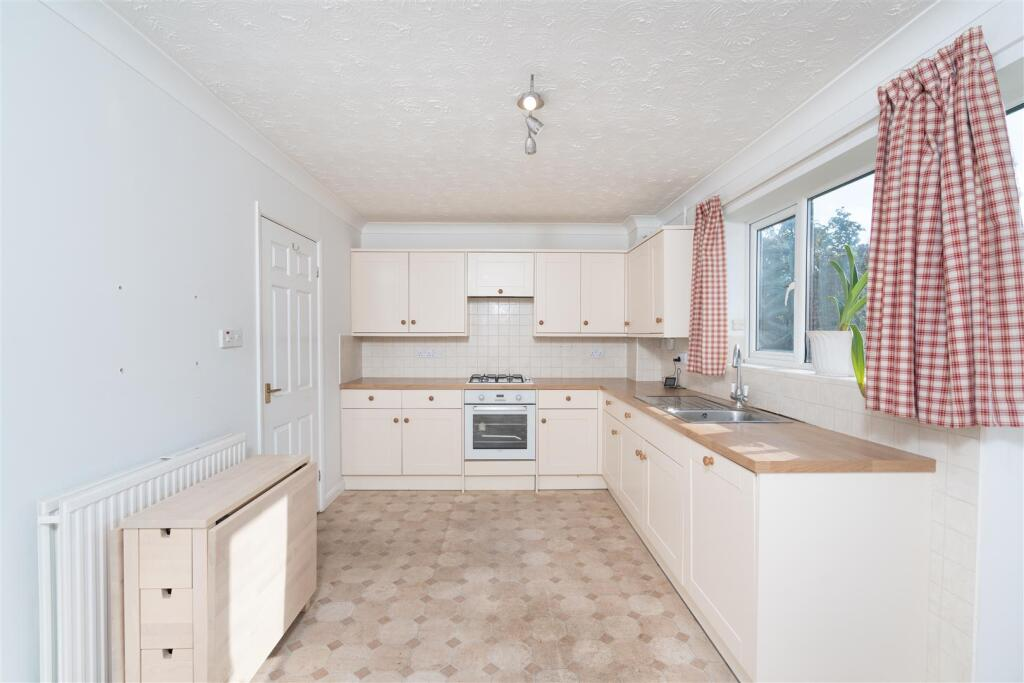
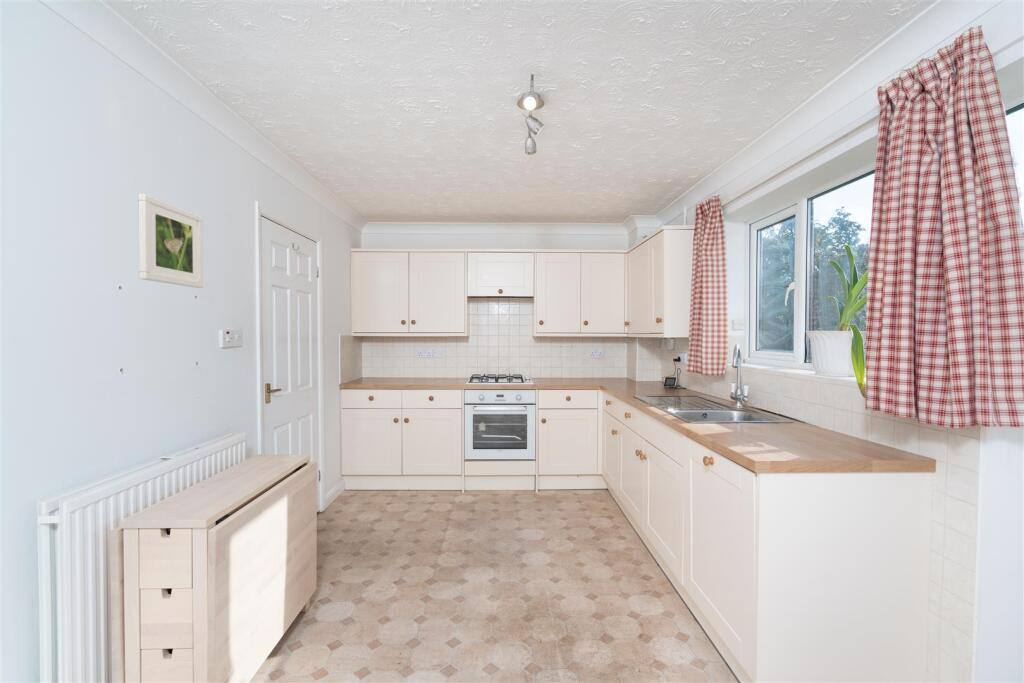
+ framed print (173, 245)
